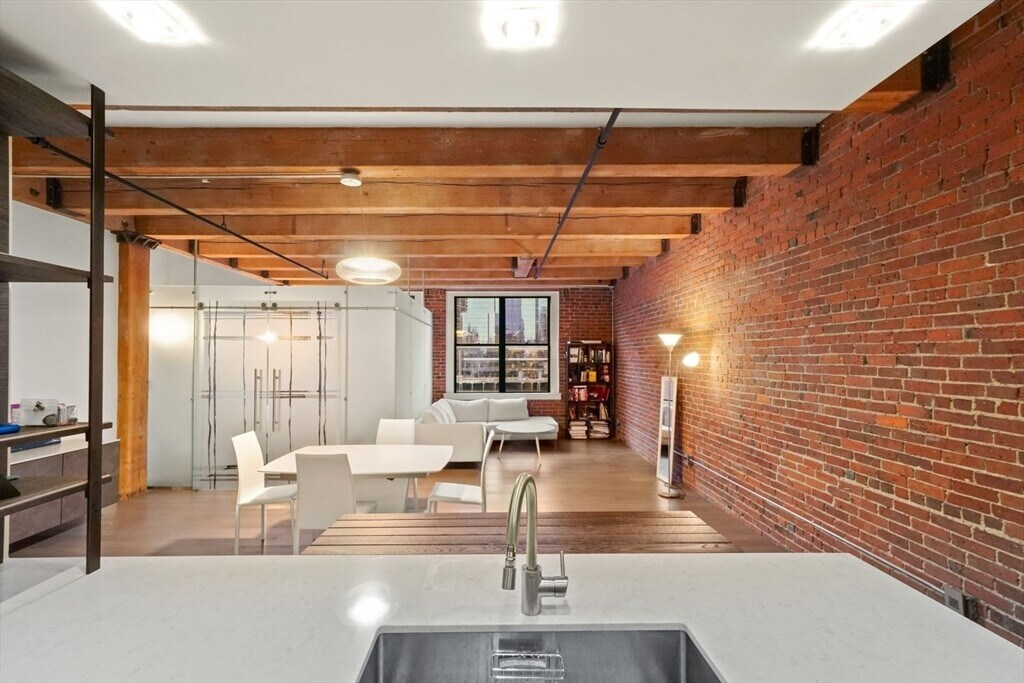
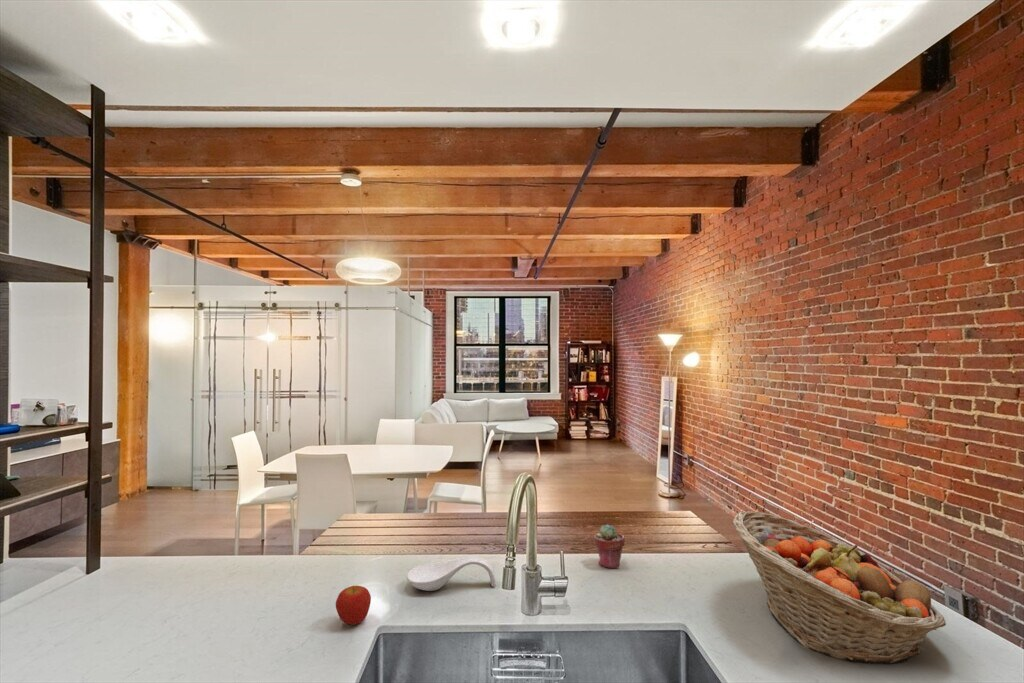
+ fruit basket (825, 576)
+ potted succulent (609, 544)
+ apple (353, 604)
+ spoon rest (451, 572)
